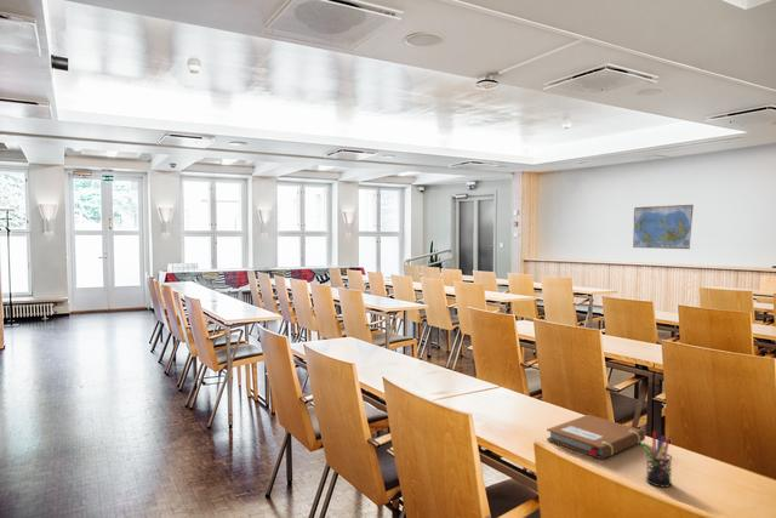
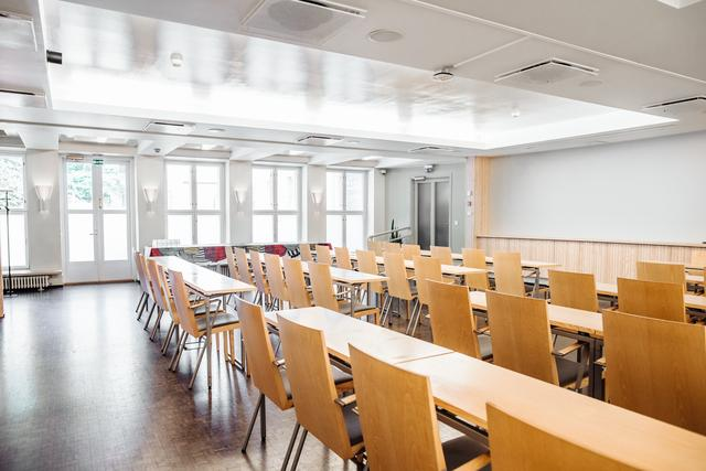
- world map (661, 227)
- pen holder (655, 457)
- notebook (594, 436)
